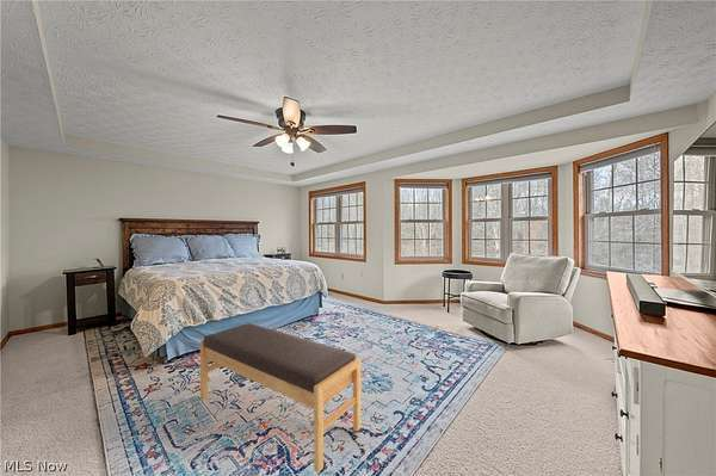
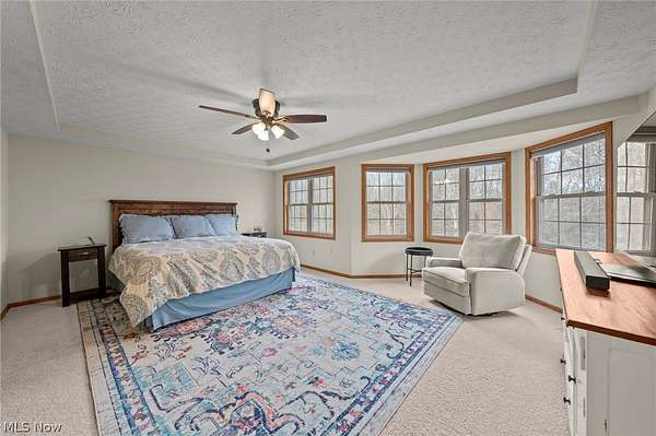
- bench (273, 377)
